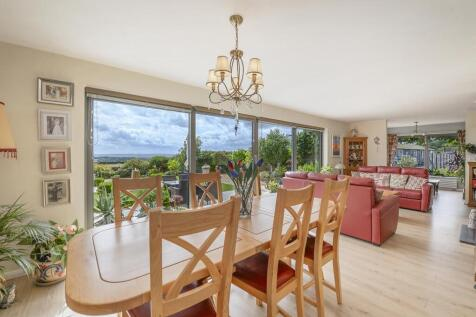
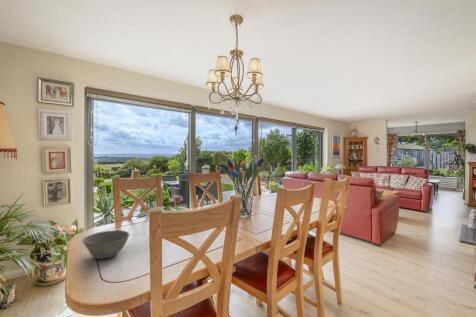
+ bowl (107, 245)
